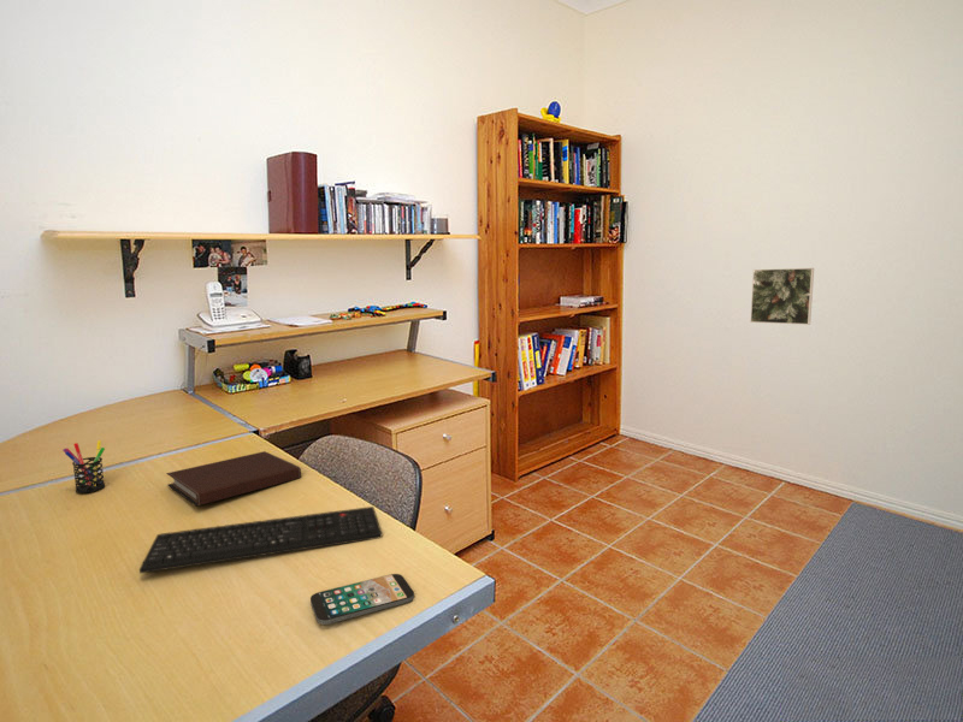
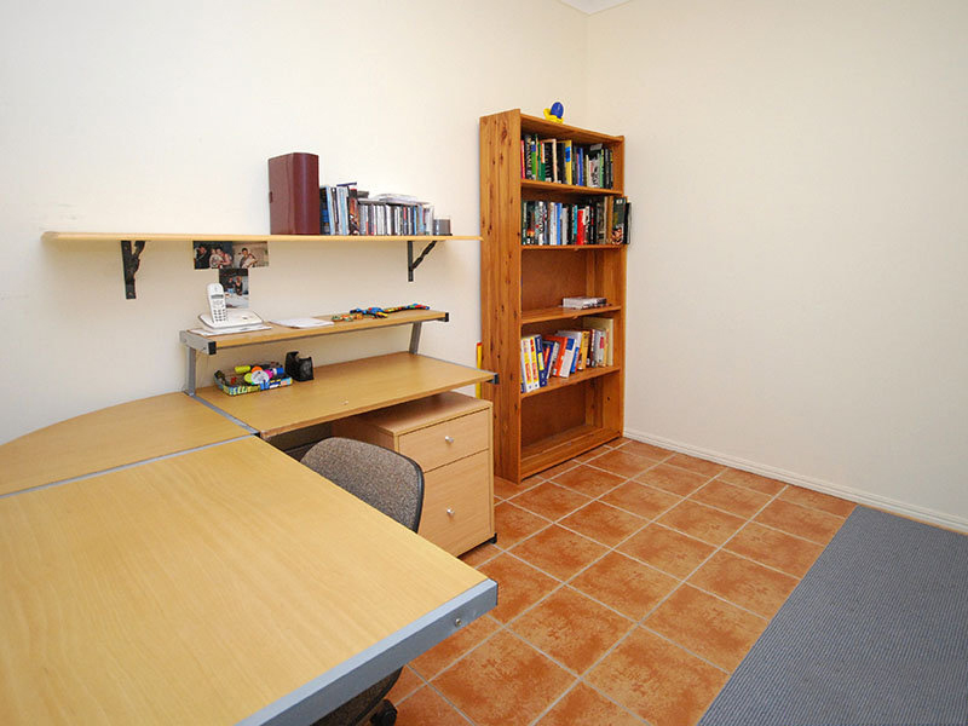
- notebook (235, 475)
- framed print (780, 296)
- keyboard (270, 533)
- pen holder (89, 464)
- smartphone (362, 597)
